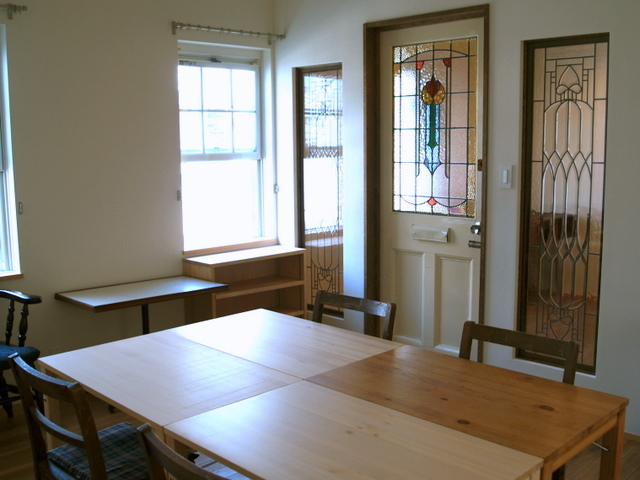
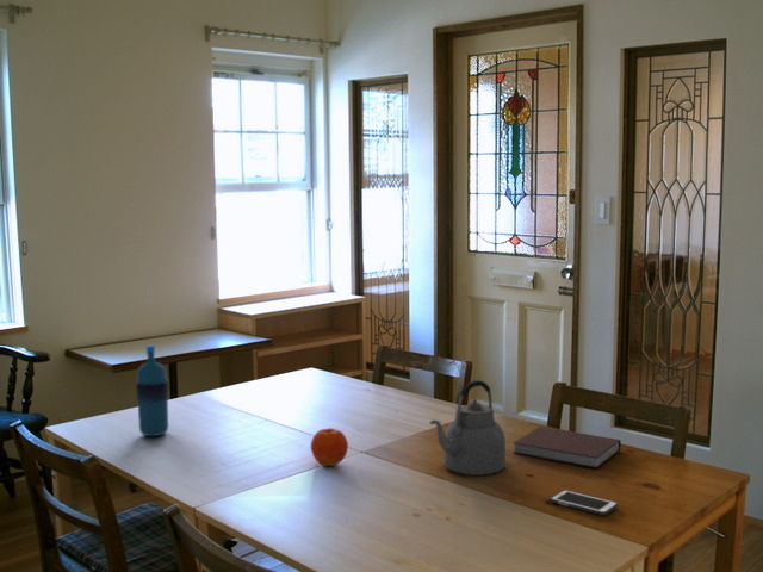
+ cell phone (583, 502)
+ notebook (566, 446)
+ water bottle (151, 390)
+ kettle (464, 425)
+ fruit (329, 446)
